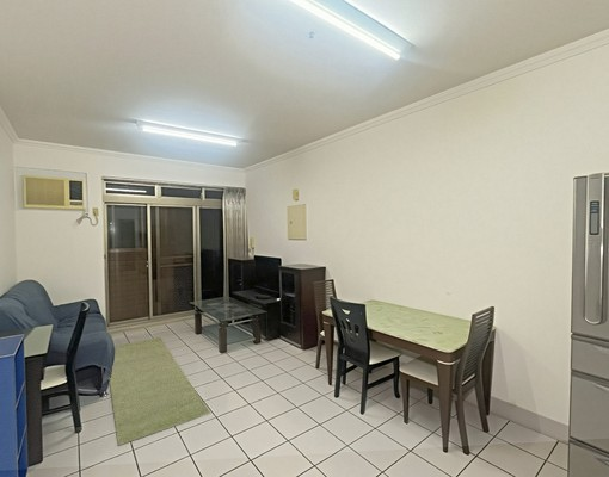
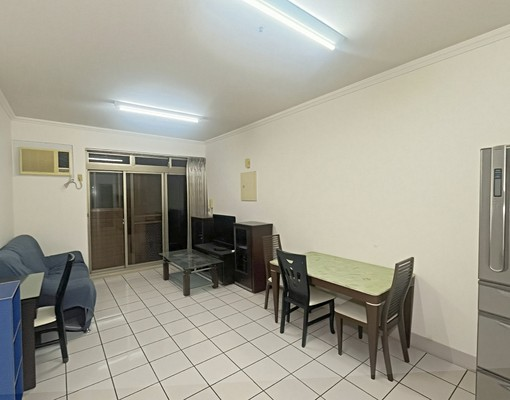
- rug (146, 372)
